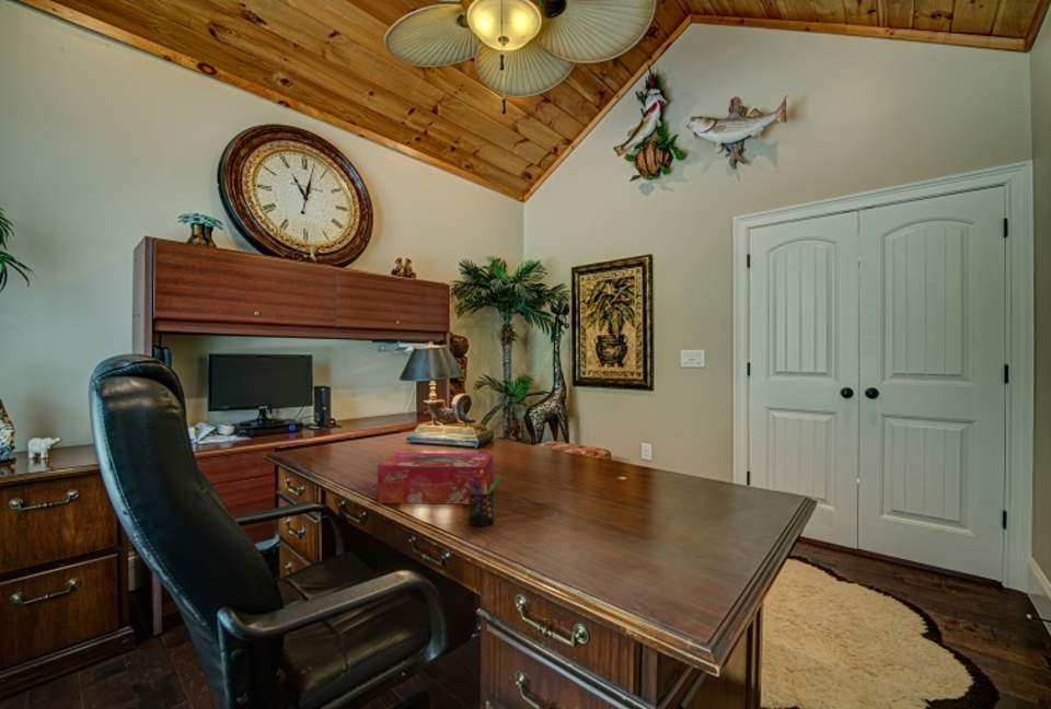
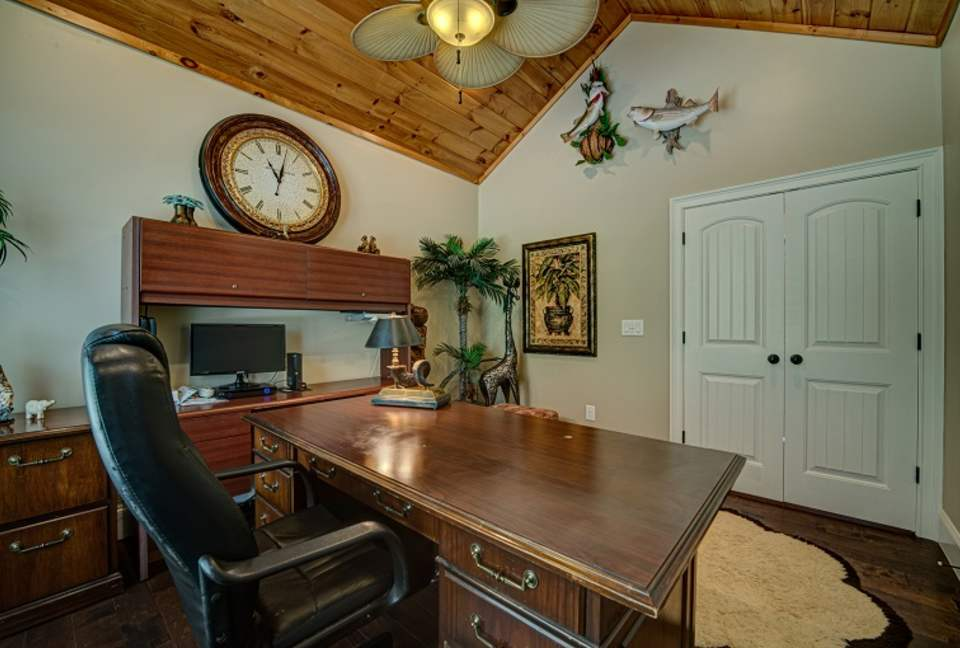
- pen holder (484, 495)
- tissue box (438, 476)
